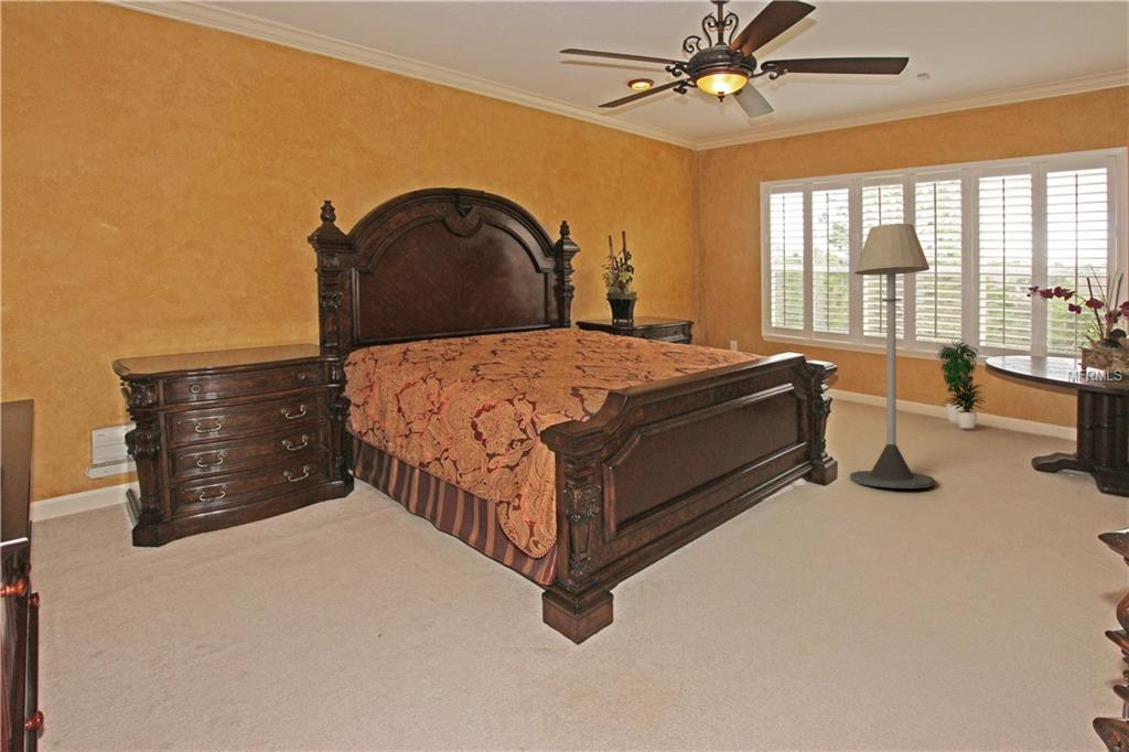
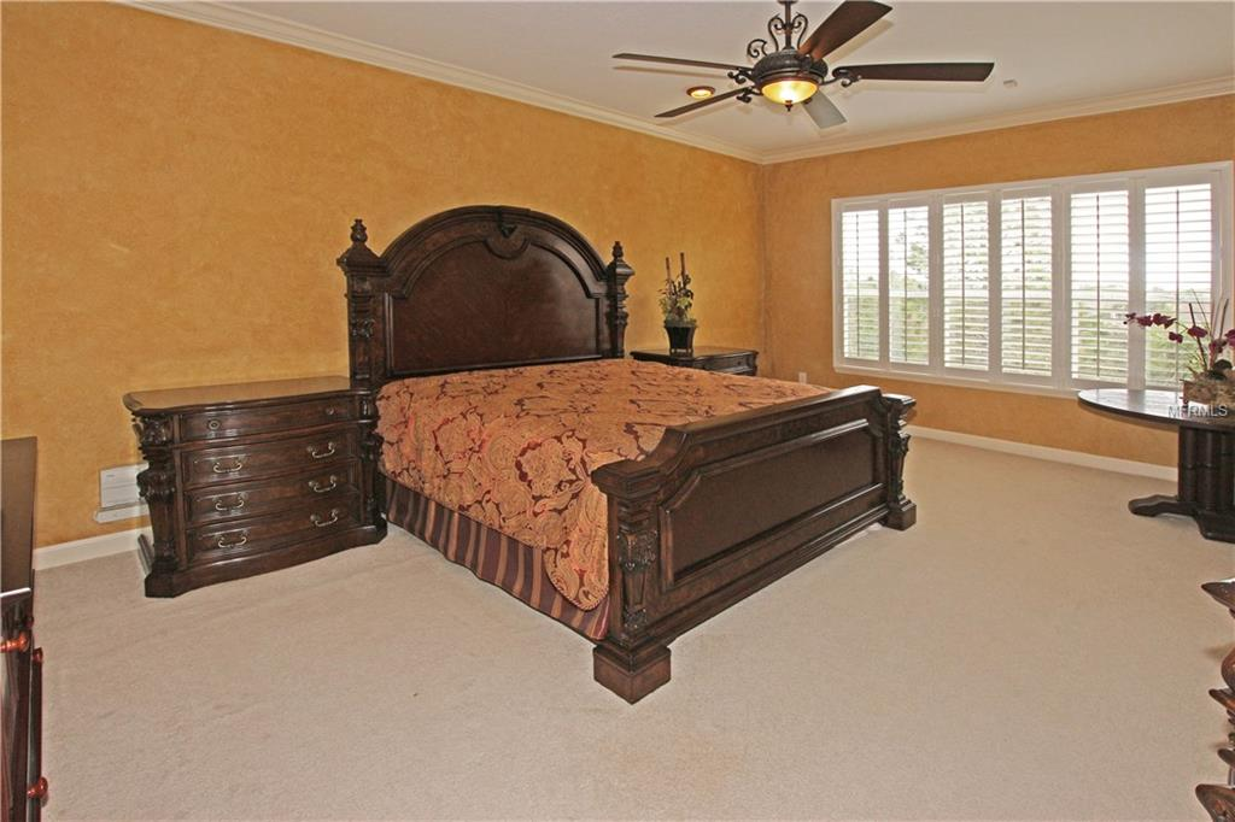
- floor lamp (891, 354)
- potted plant (960, 380)
